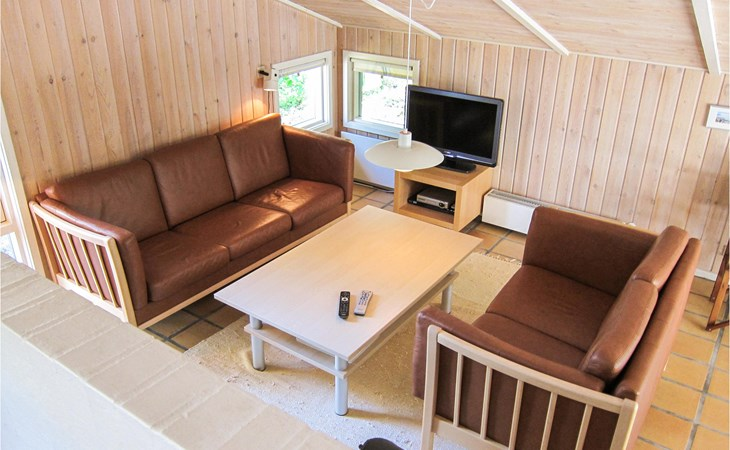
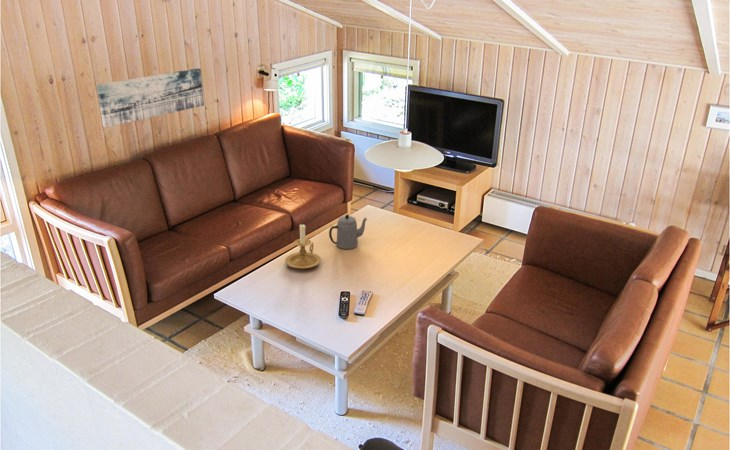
+ wall art (154, 96)
+ candle holder (302, 243)
+ teapot (348, 229)
